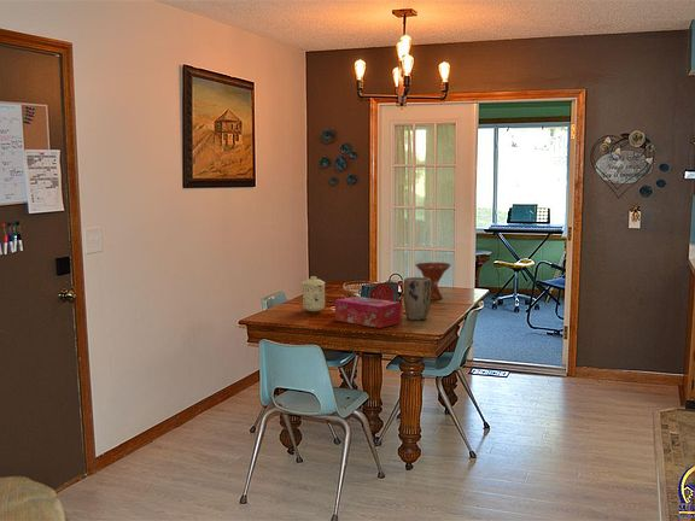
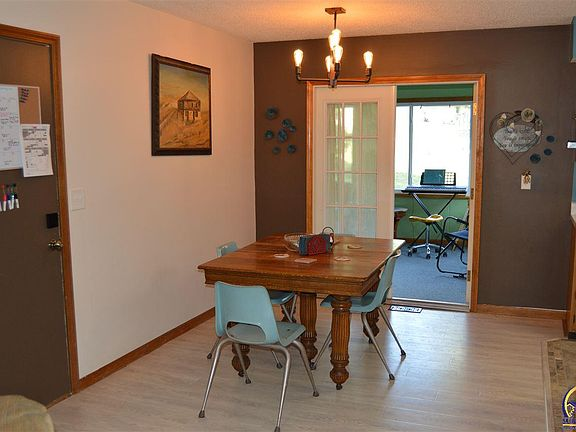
- bowl (432, 281)
- mug (313, 293)
- tissue box (367, 311)
- plant pot (416, 298)
